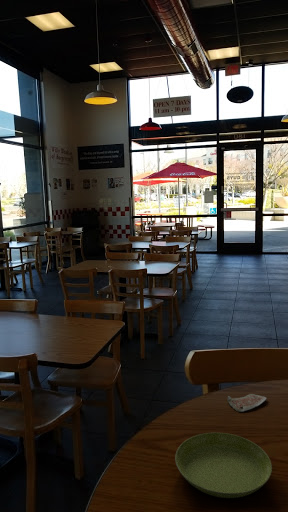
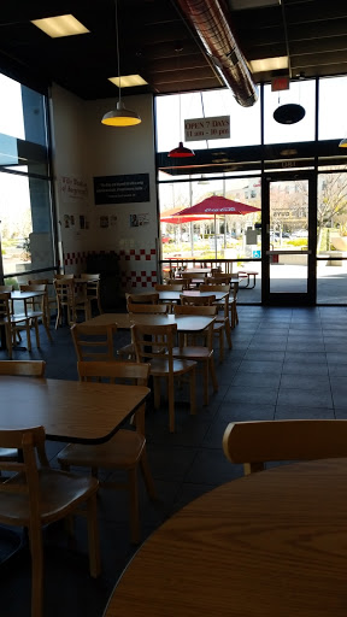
- saucer (222, 465)
- paper cup (245, 401)
